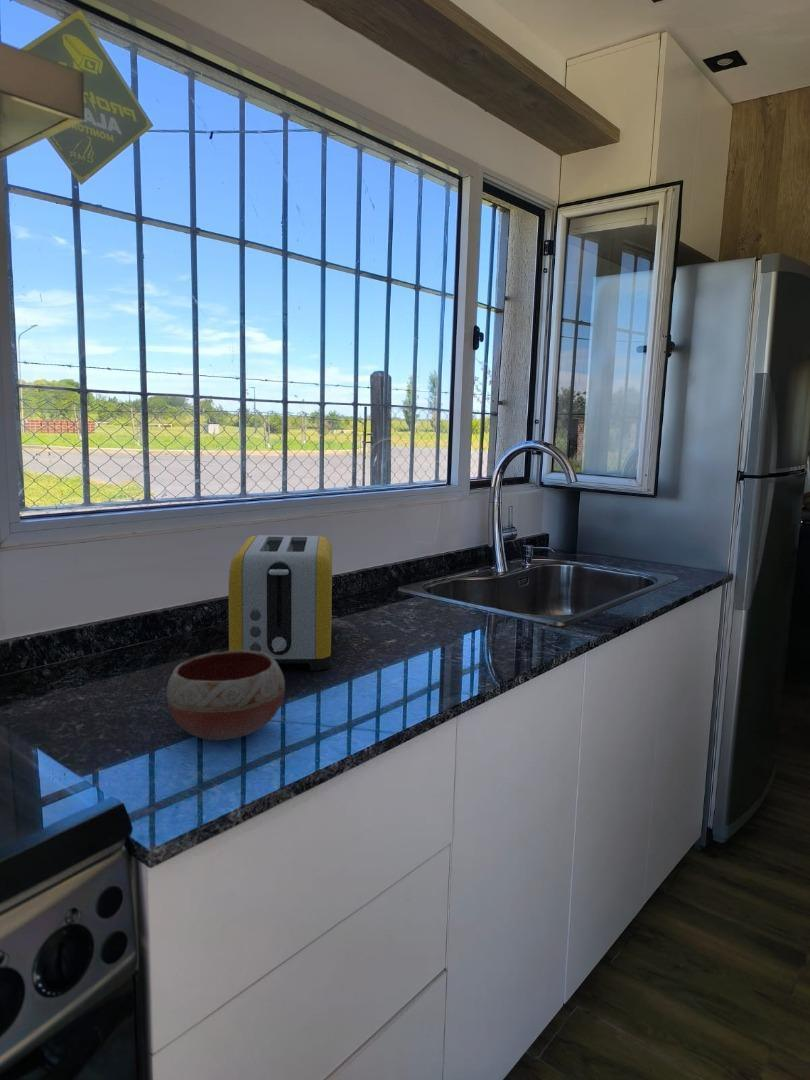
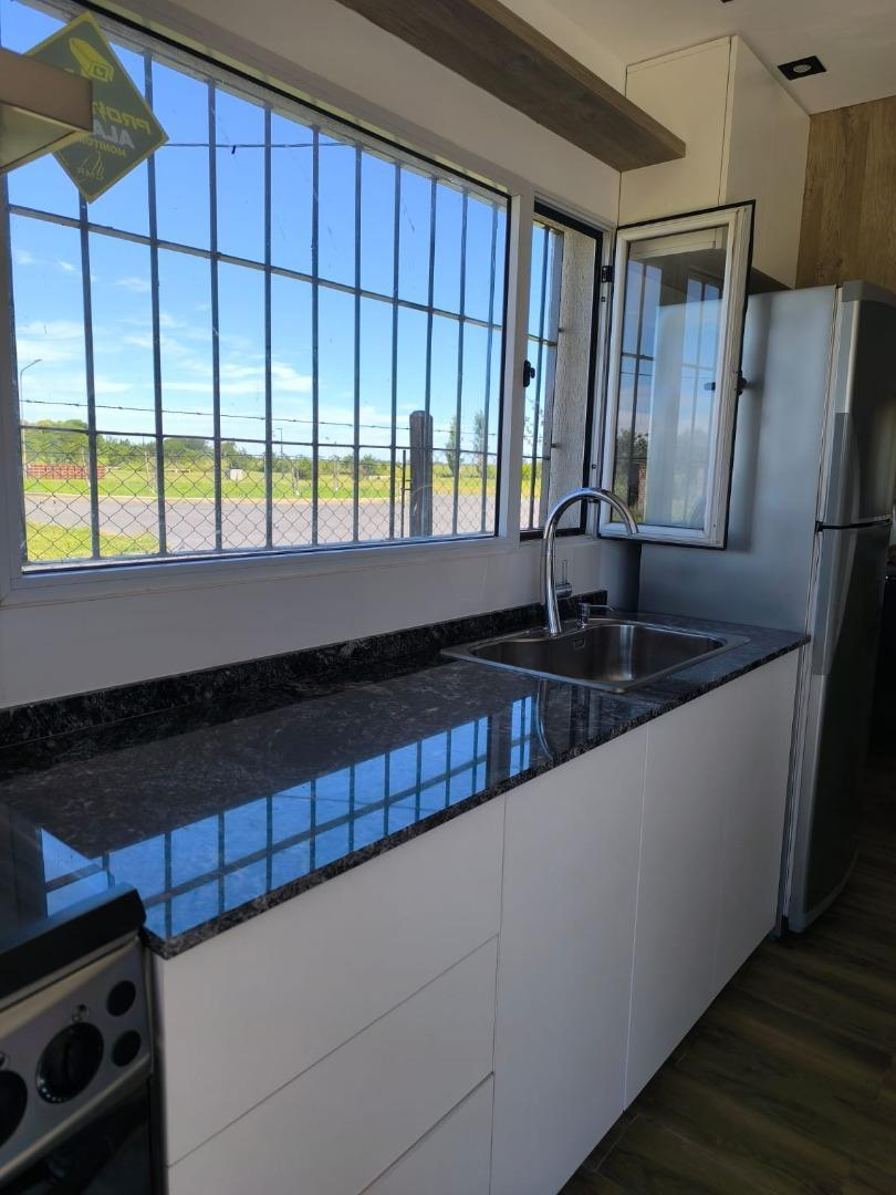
- bowl (227, 696)
- toaster (284, 596)
